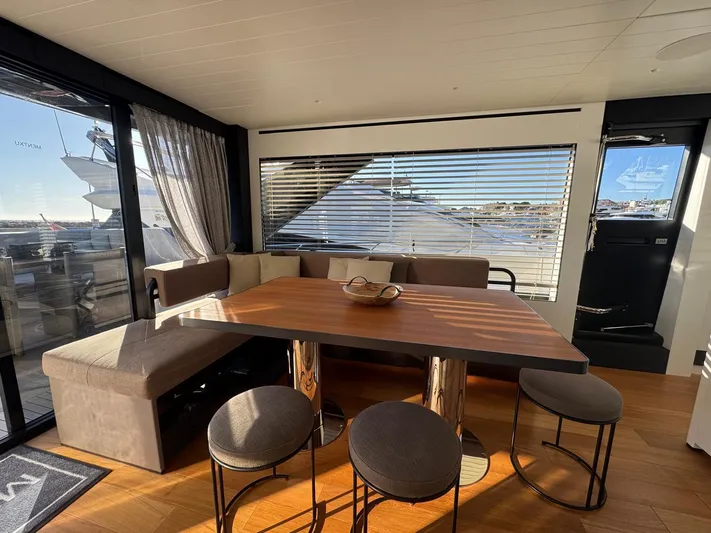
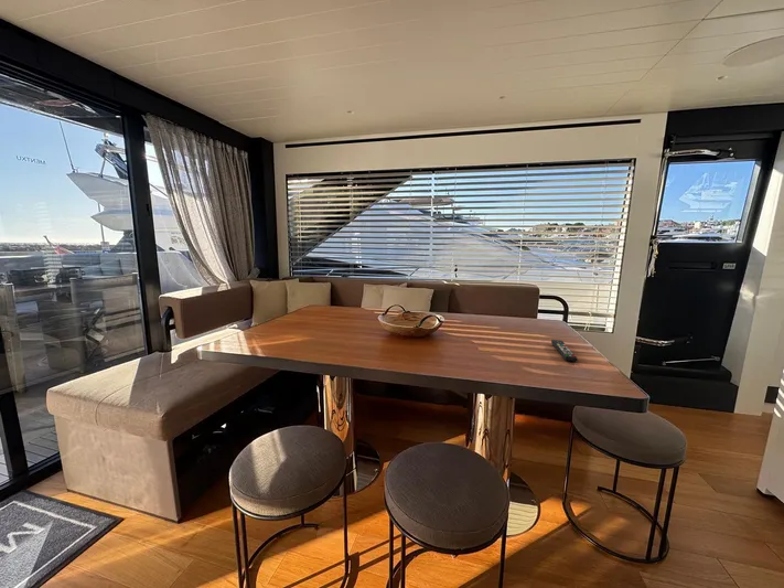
+ remote control (562, 349)
